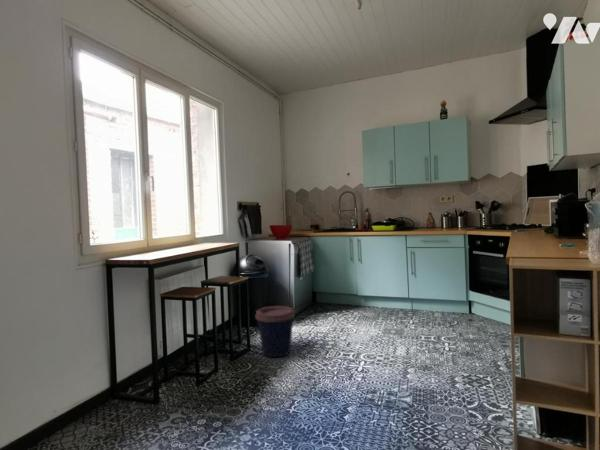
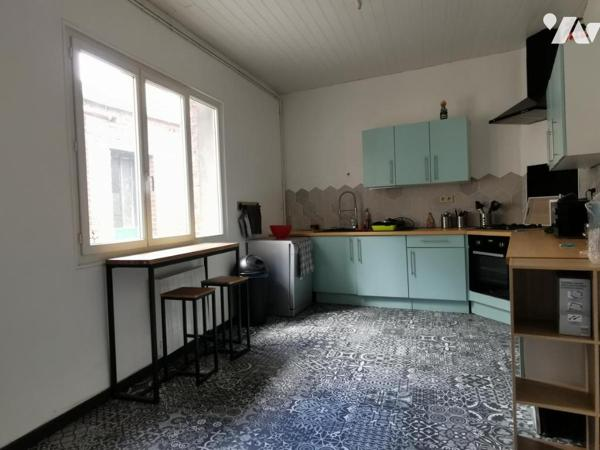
- coffee cup (275, 331)
